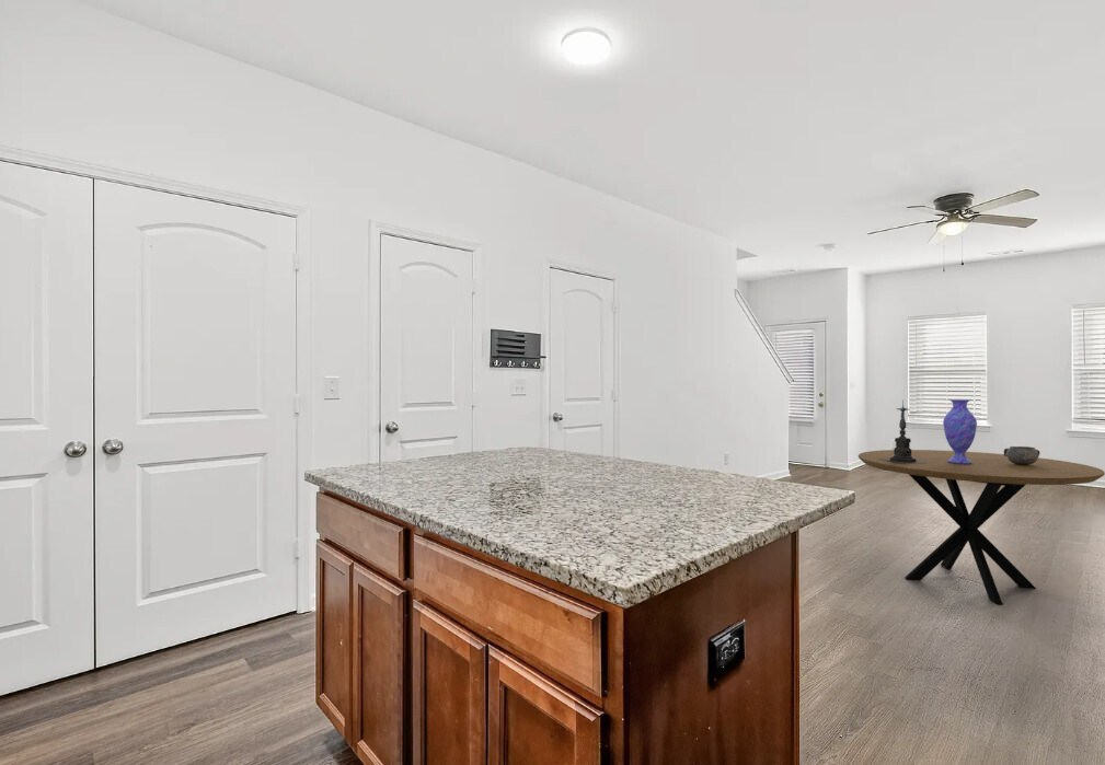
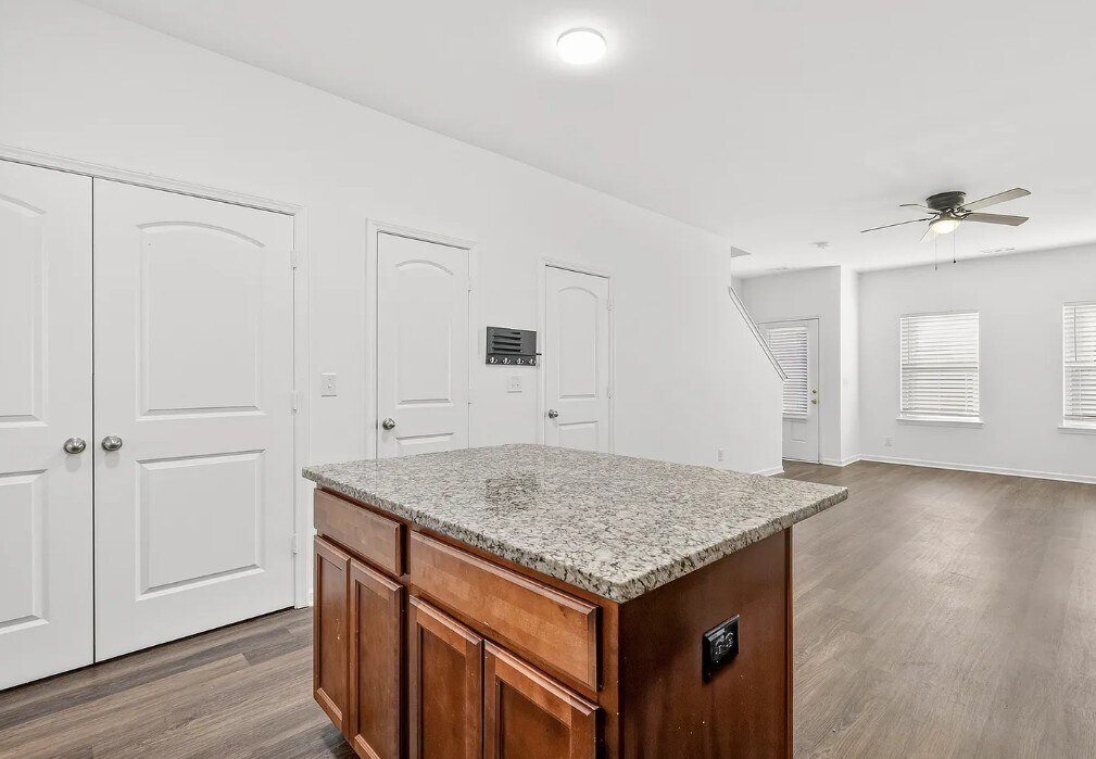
- candle holder (901, 430)
- decorative bowl (1020, 455)
- vase (959, 430)
- dining table (968, 522)
